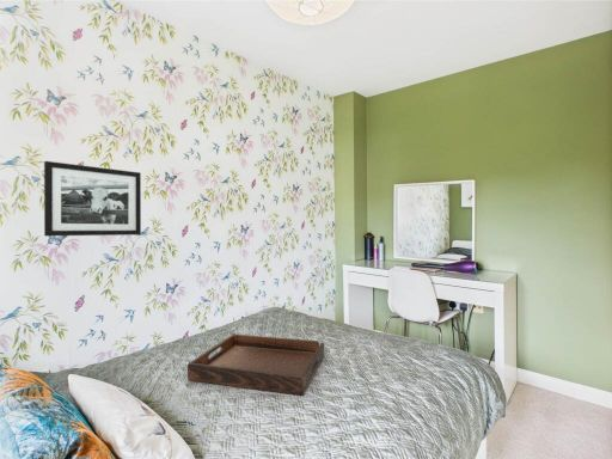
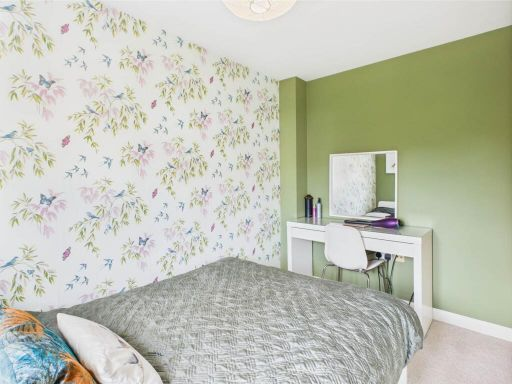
- picture frame (97, 201)
- serving tray (262, 359)
